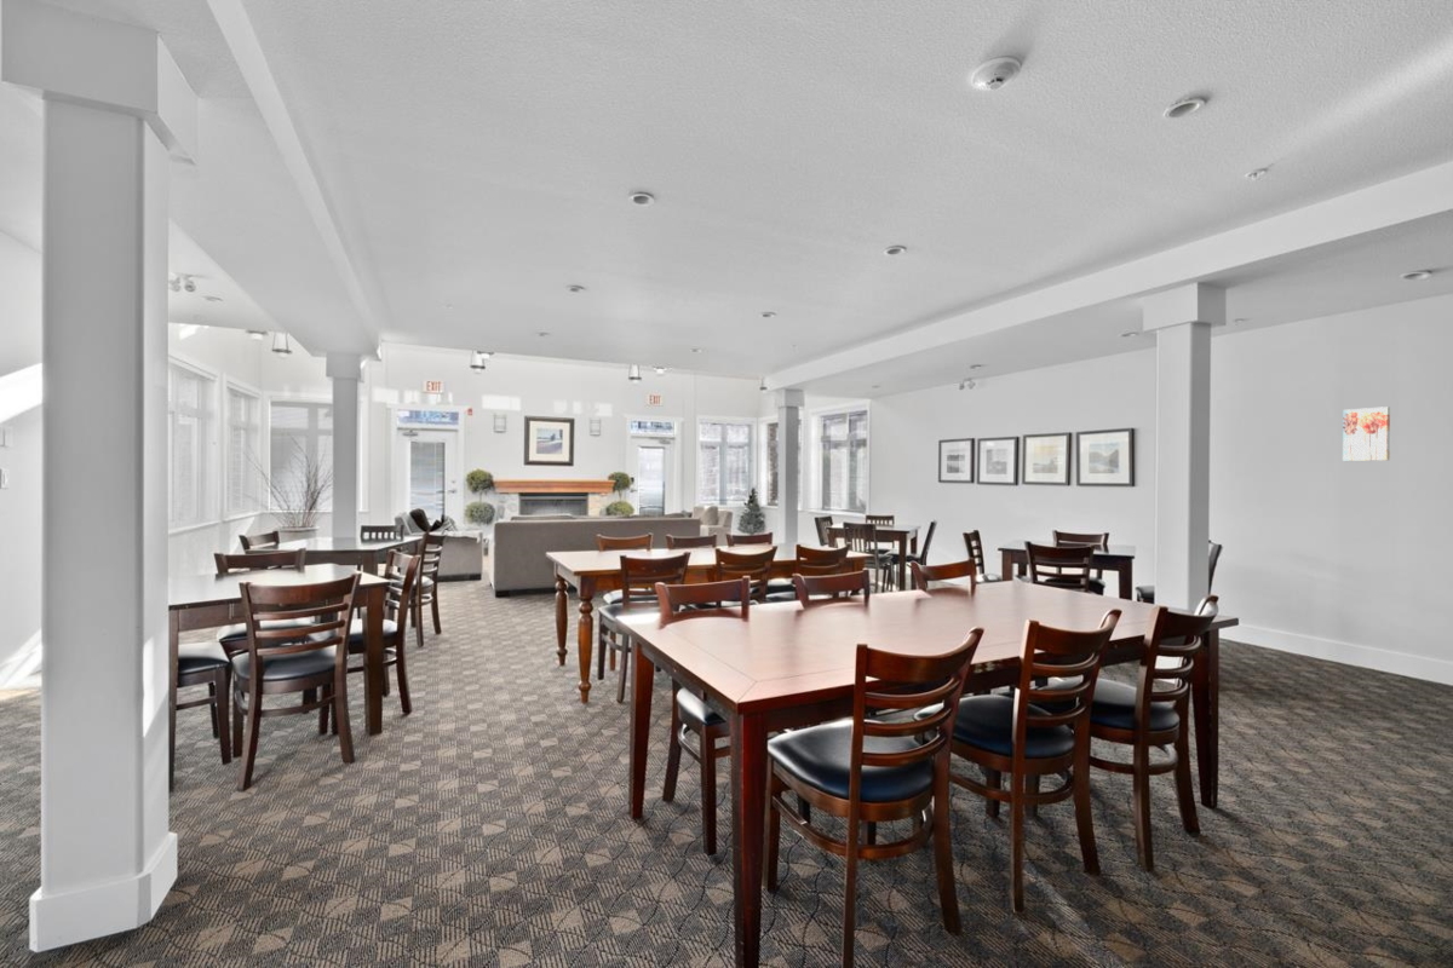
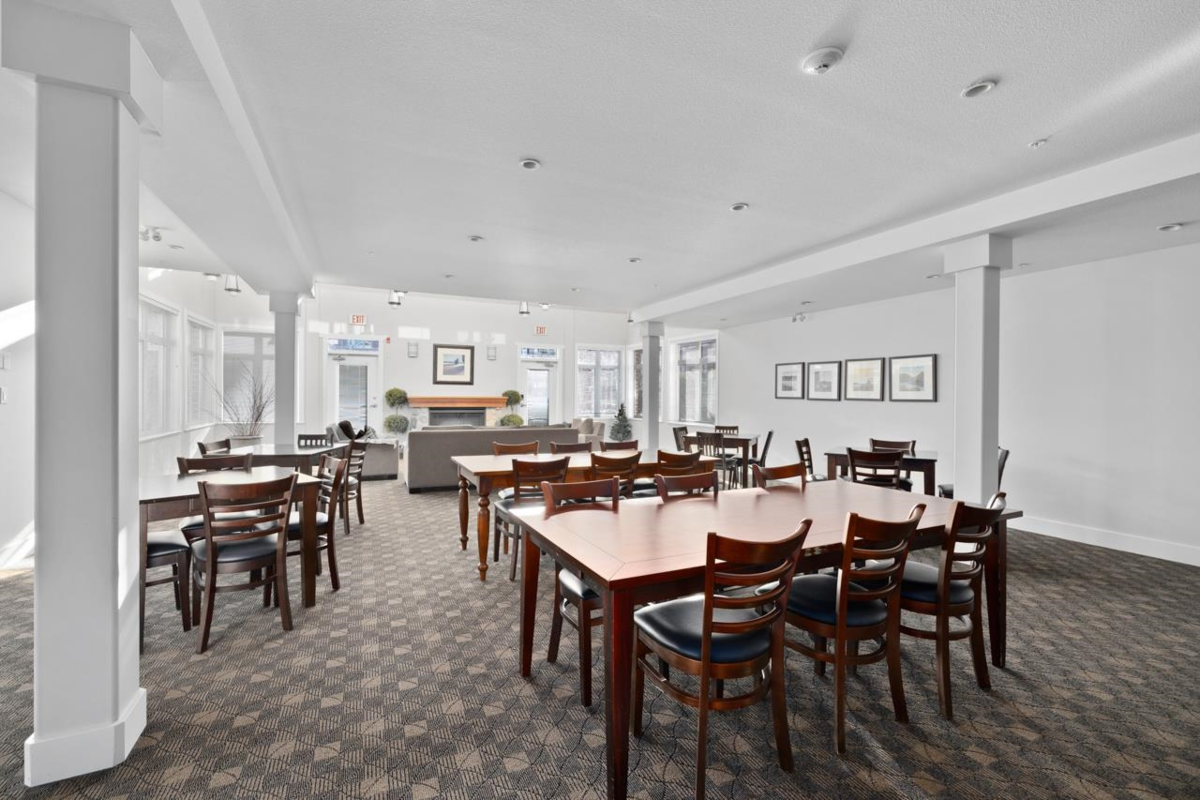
- wall art (1365, 434)
